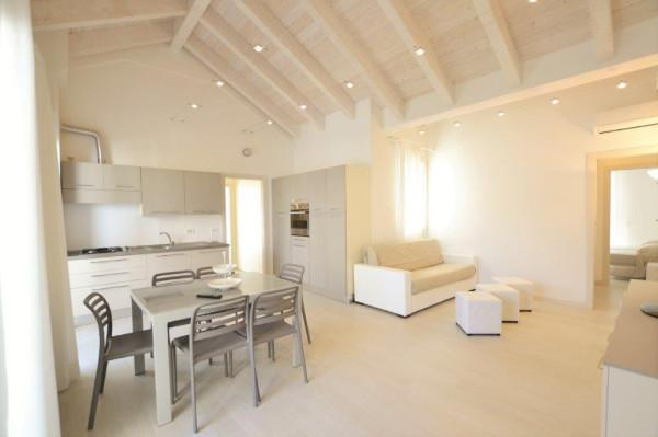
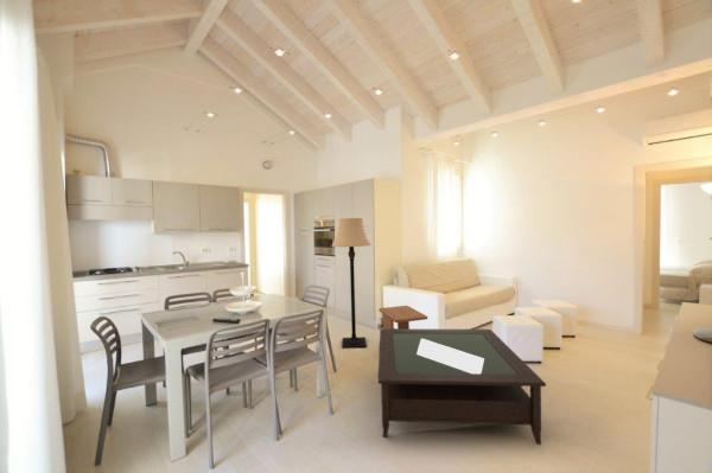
+ side table (402, 328)
+ coffee table (445, 375)
+ lamp (352, 281)
